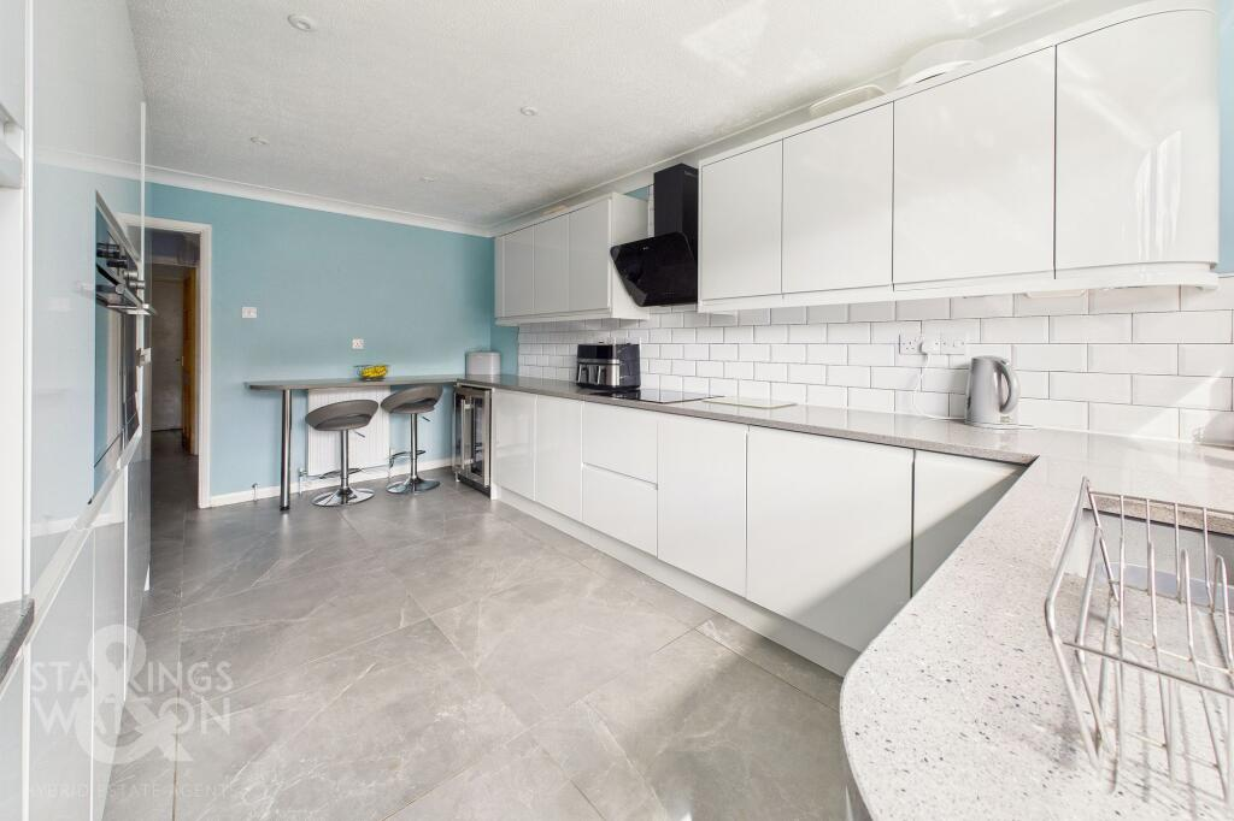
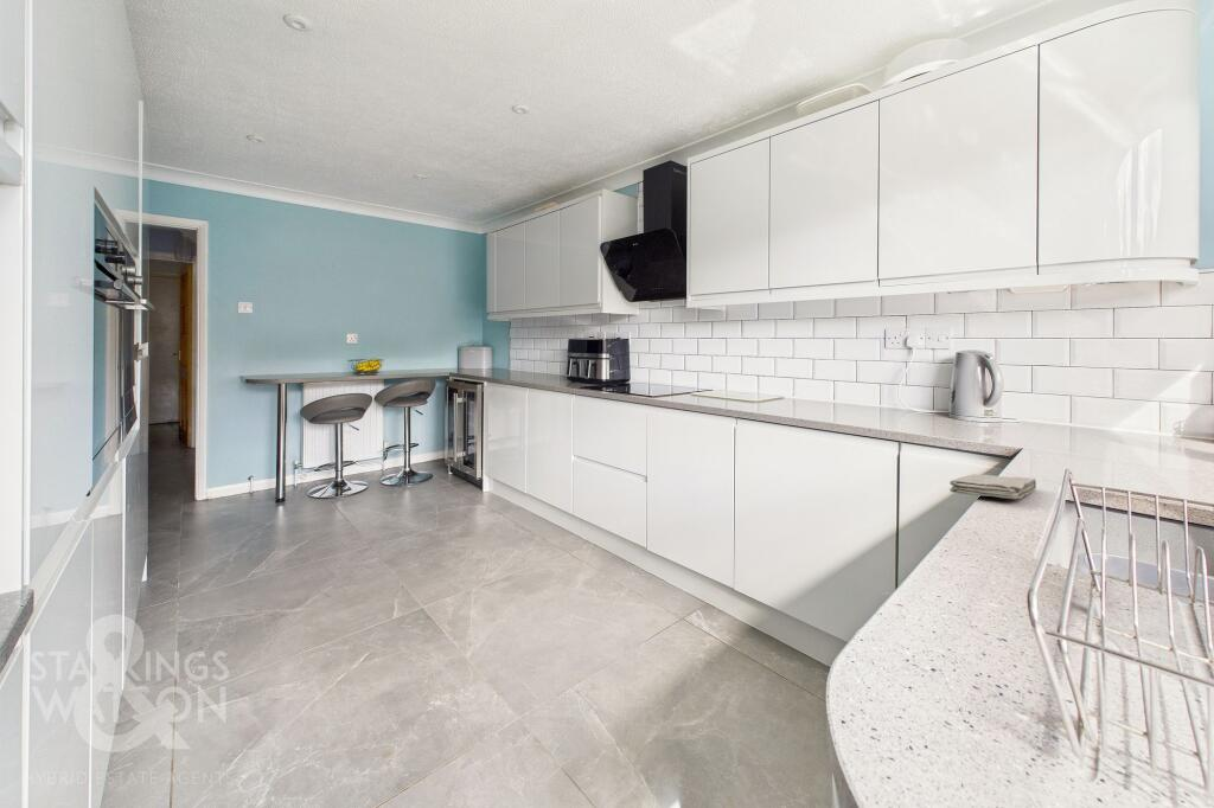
+ washcloth (992, 483)
